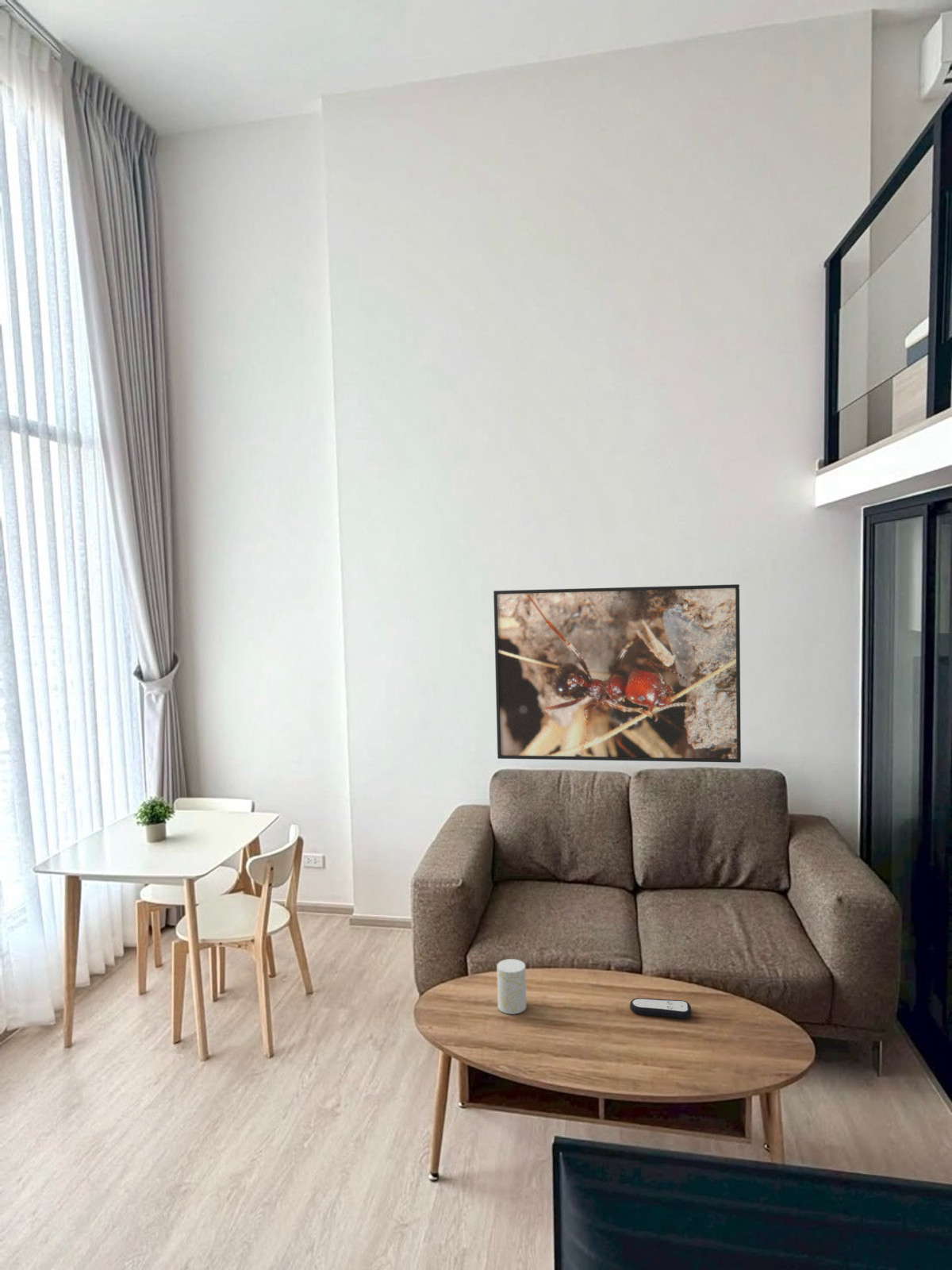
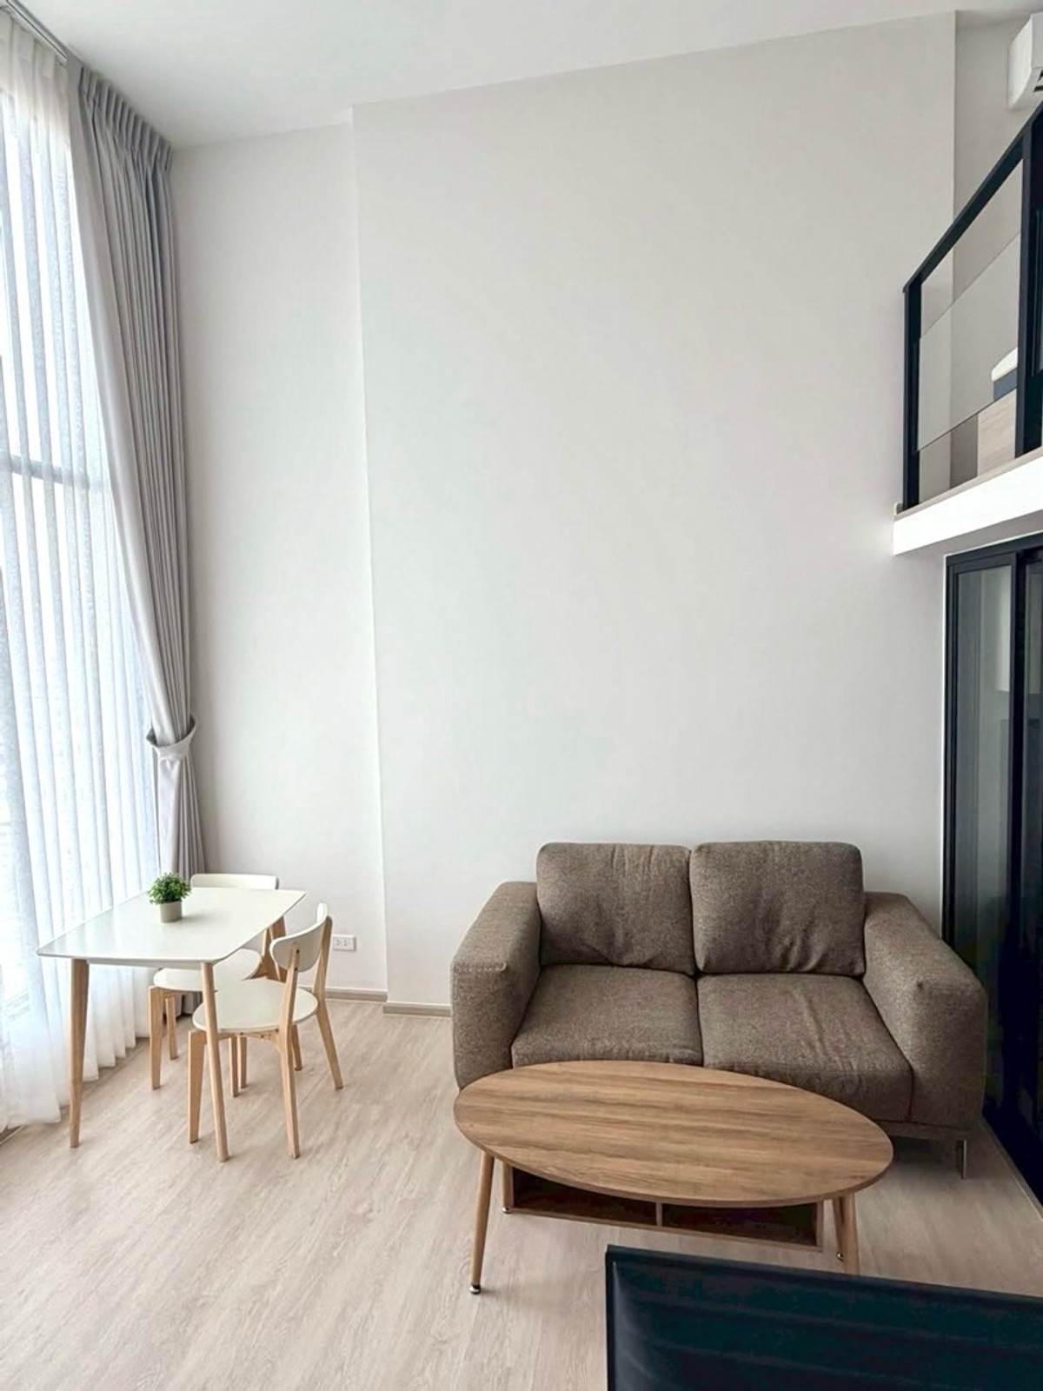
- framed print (614, 674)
- cup (511, 986)
- remote control (660, 1007)
